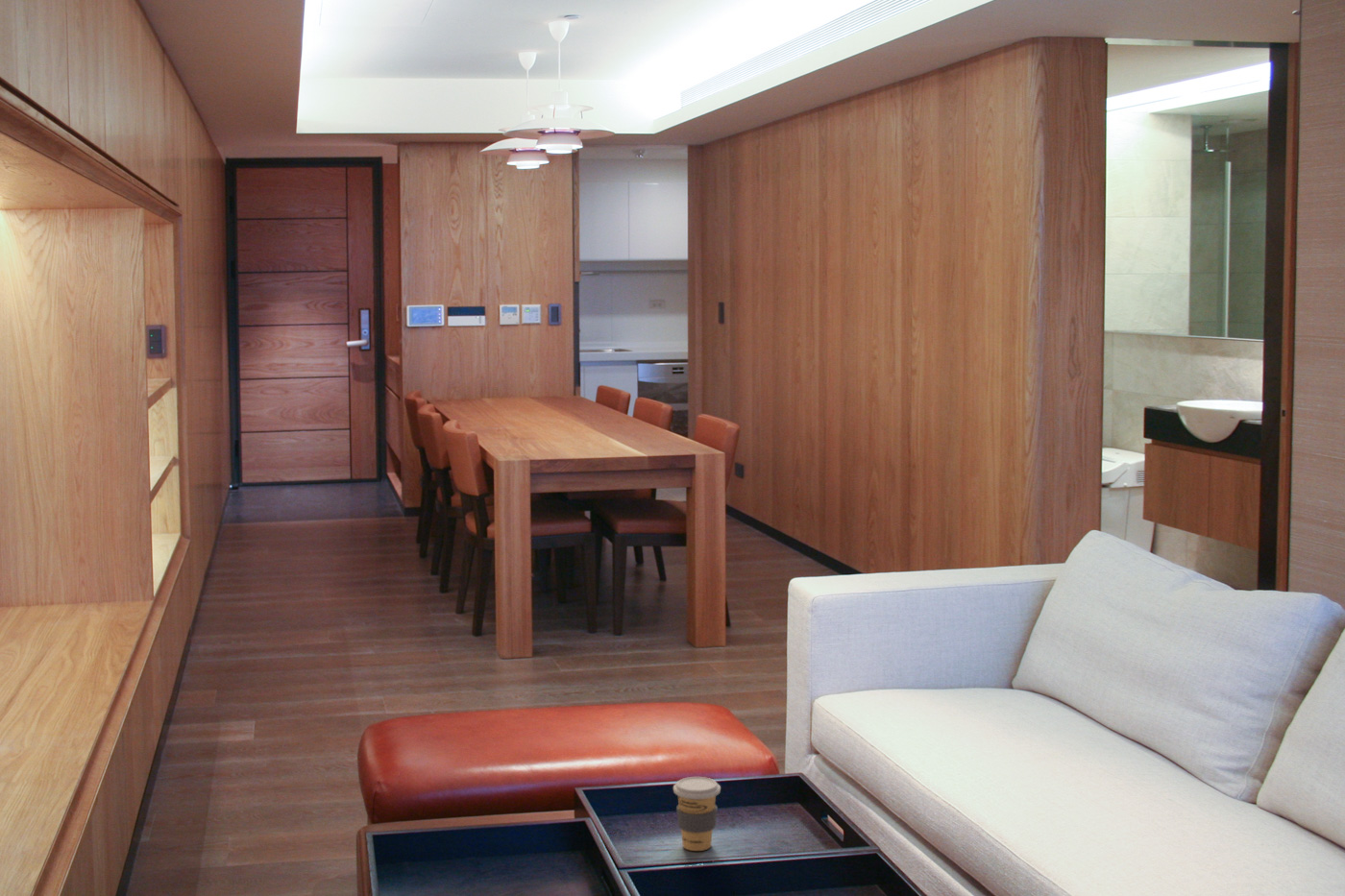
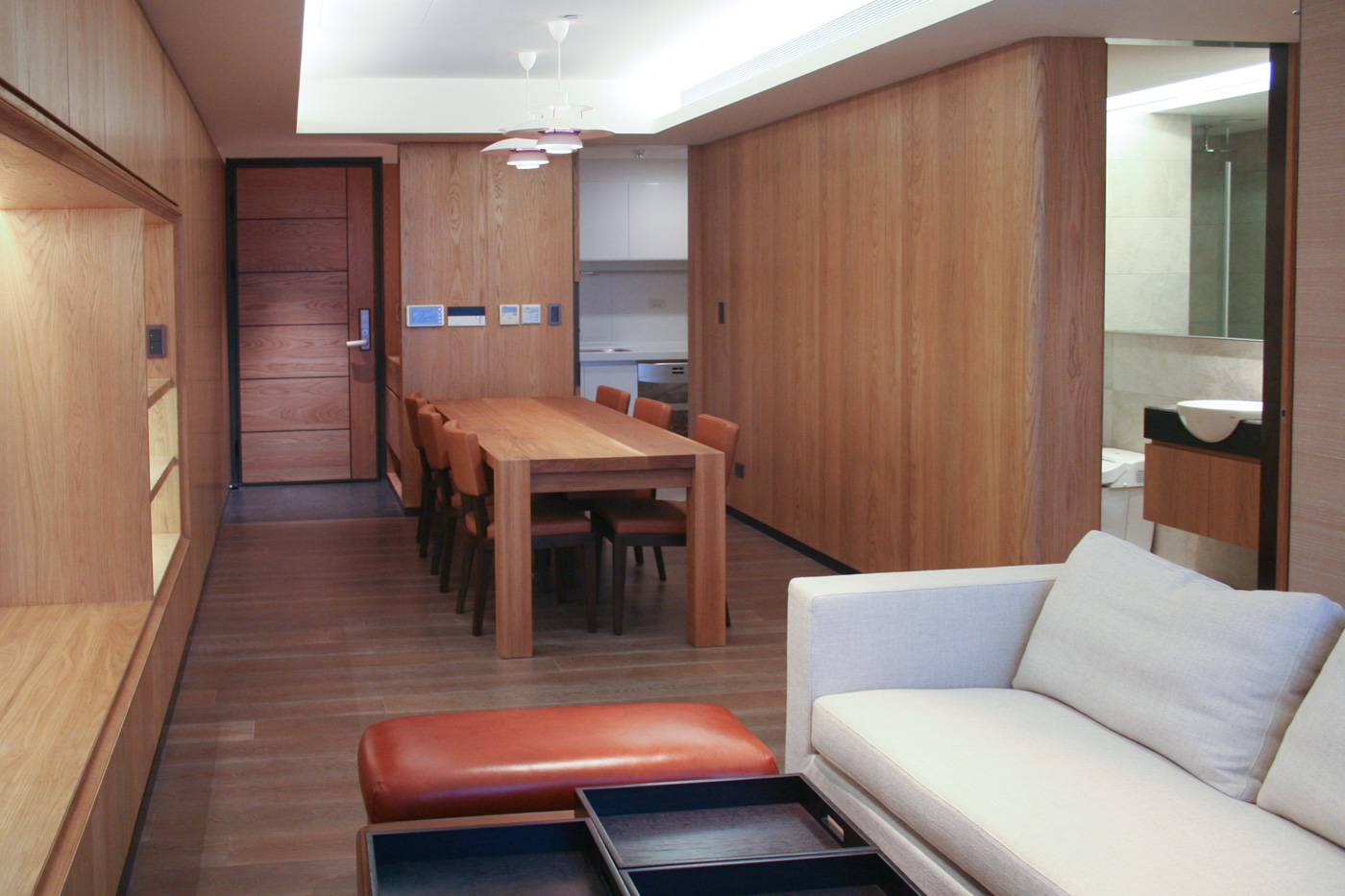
- coffee cup (697, 814)
